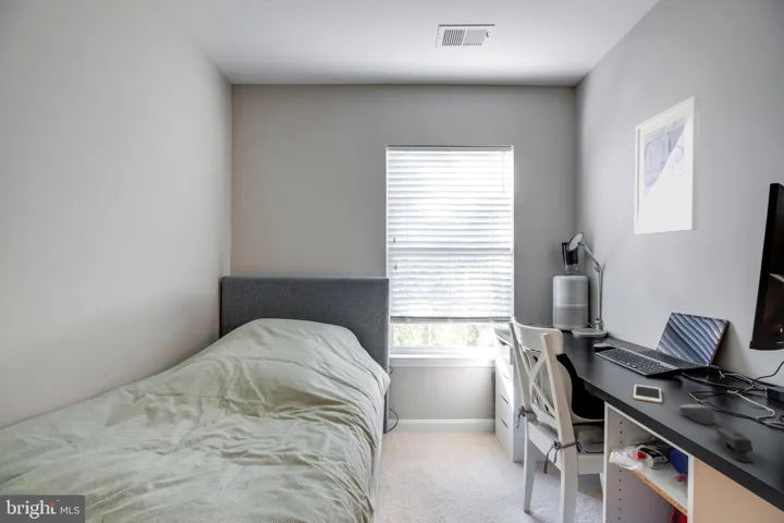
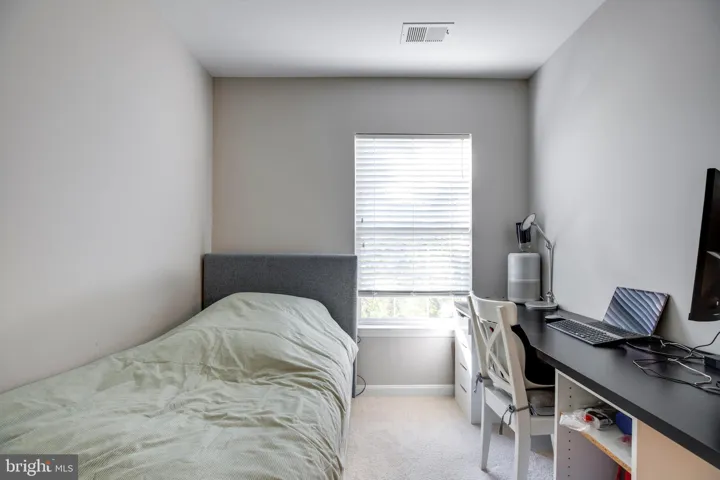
- computer mouse (696, 411)
- stapler (733, 439)
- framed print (663, 172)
- cell phone (647, 392)
